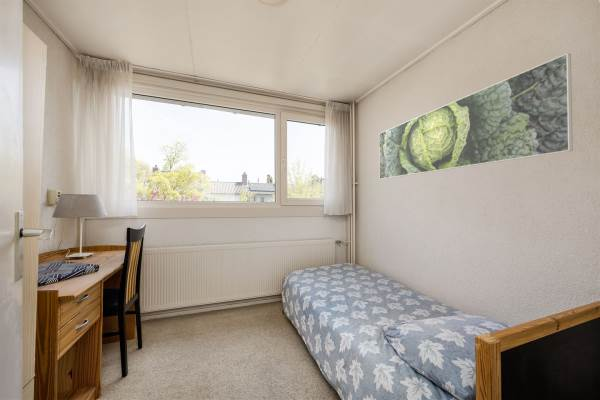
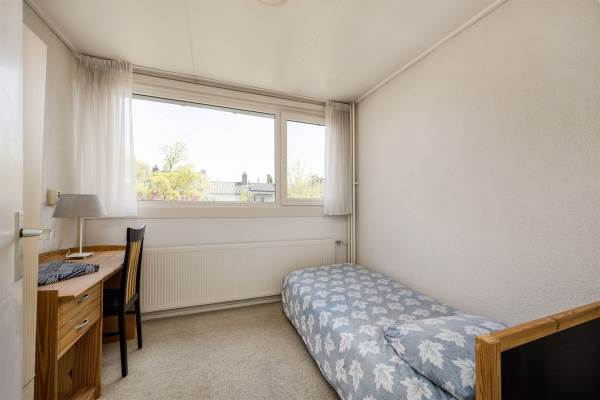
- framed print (440, 139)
